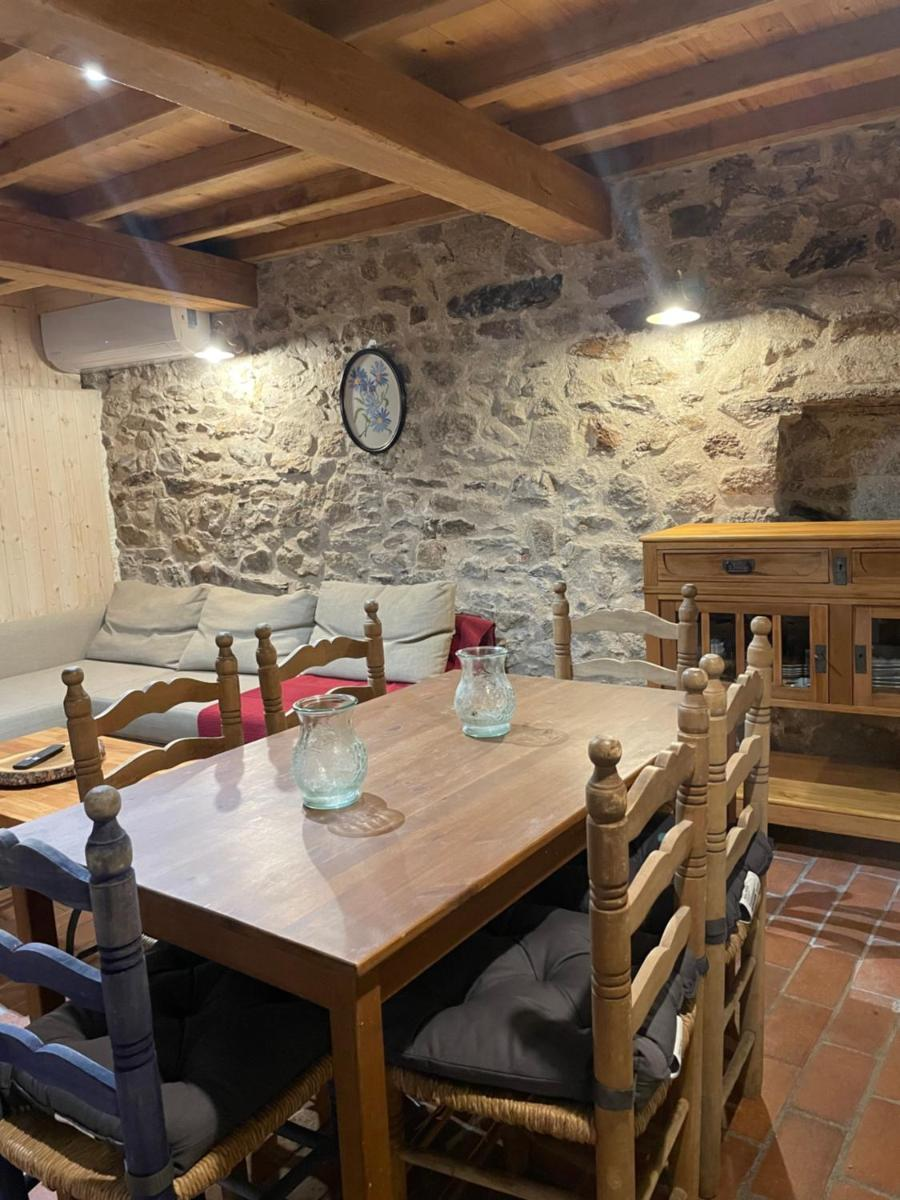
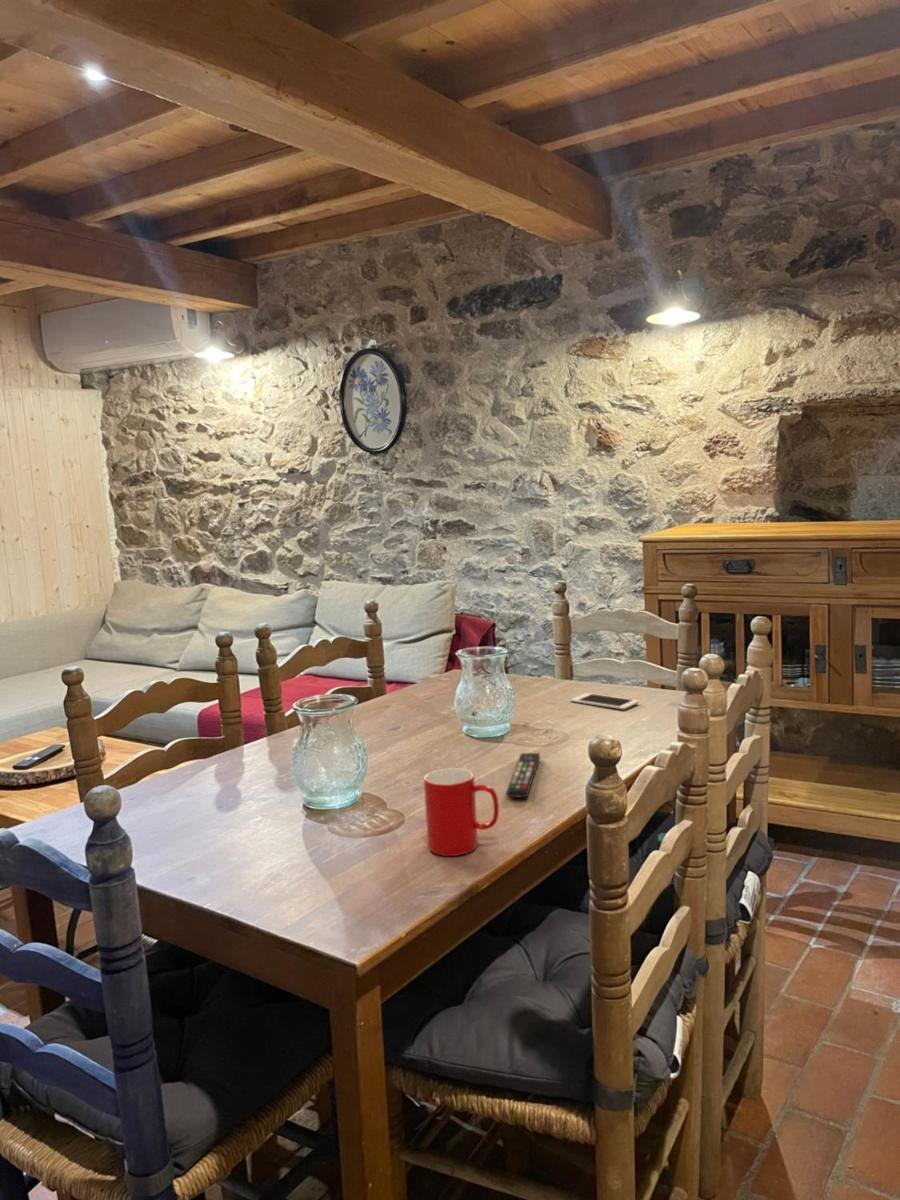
+ cell phone (604, 701)
+ remote control (524, 773)
+ cup (460, 812)
